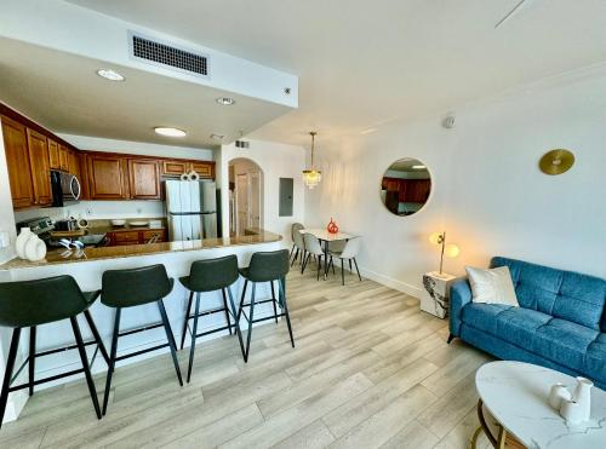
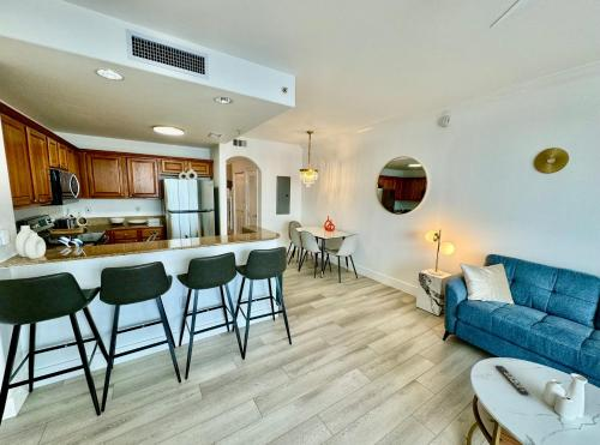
+ remote control (510, 378)
